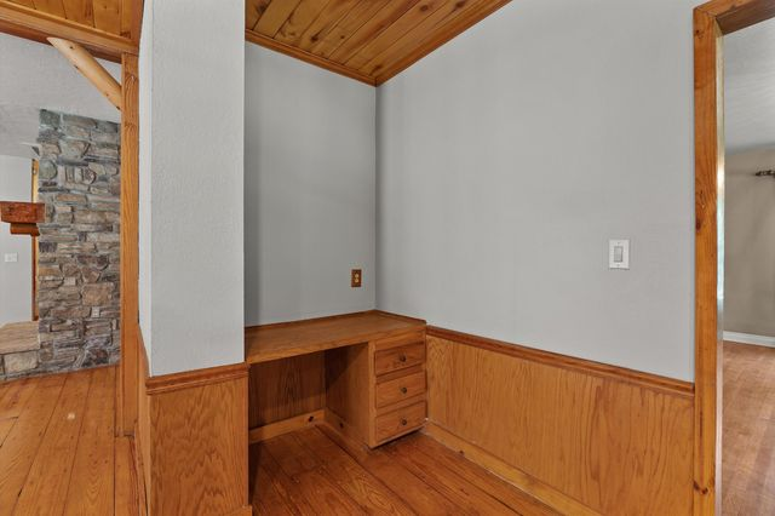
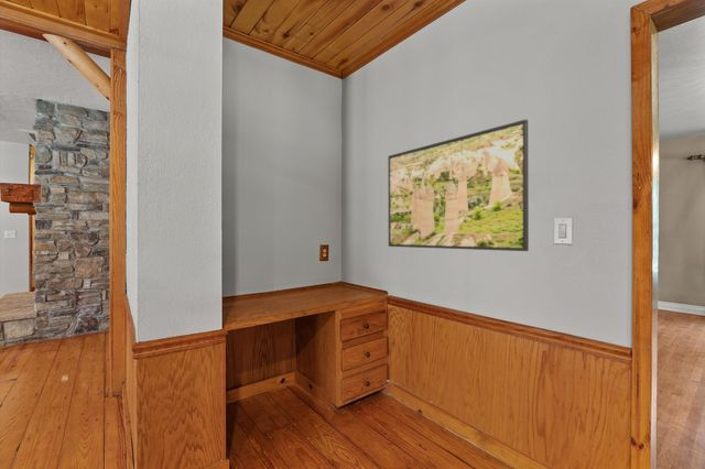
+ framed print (445, 194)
